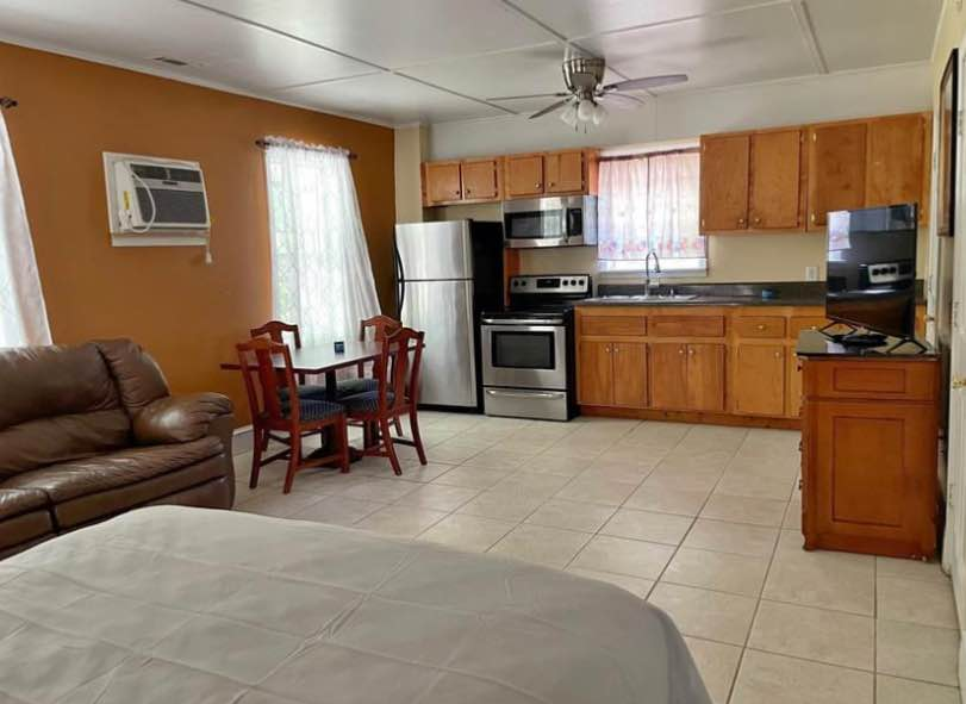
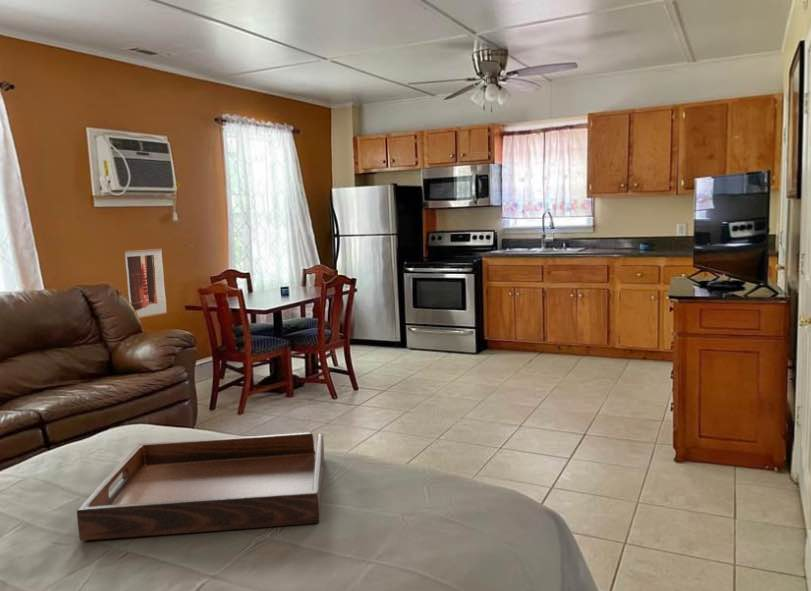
+ wall art (146, 283)
+ serving tray (218, 478)
